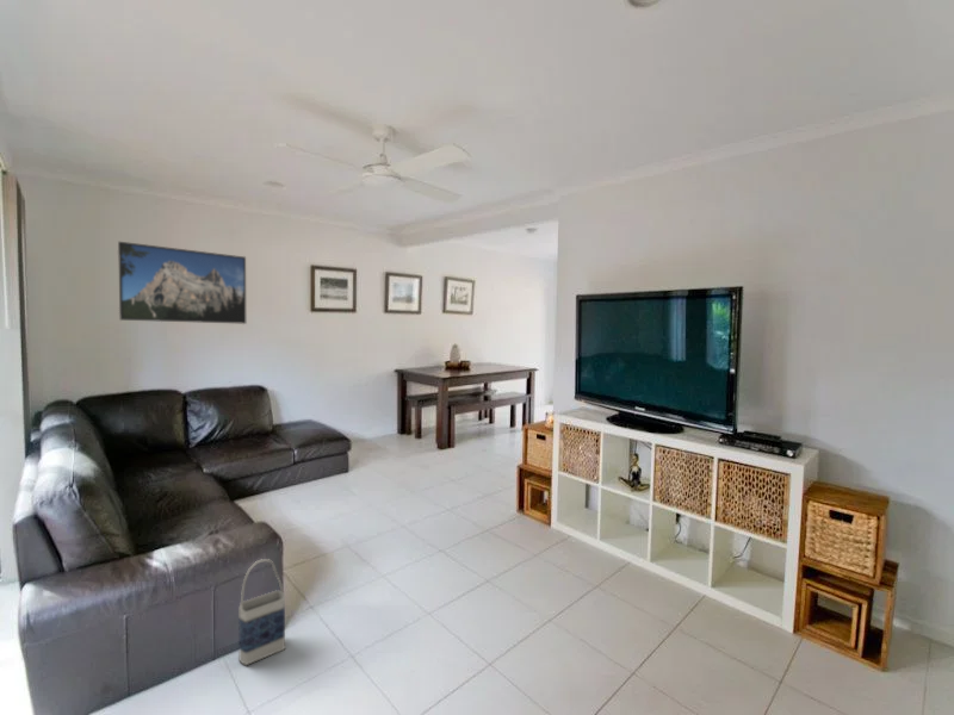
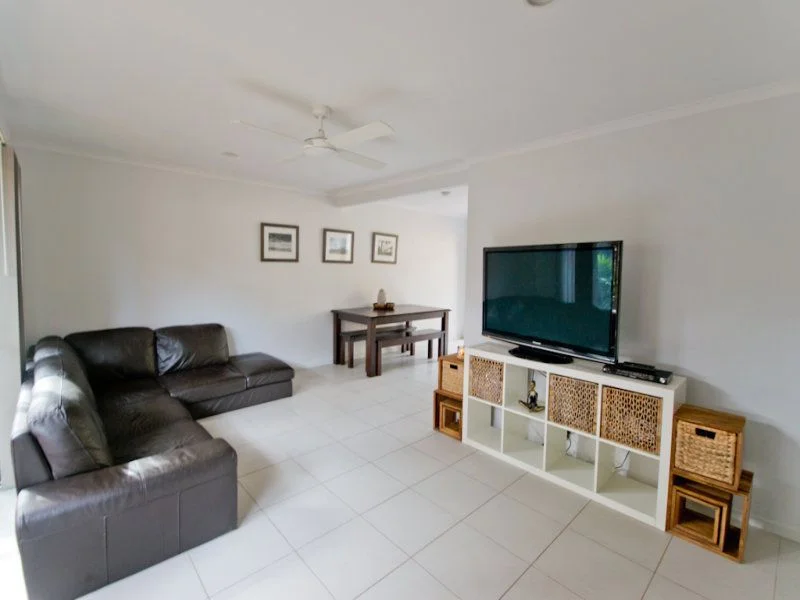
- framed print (187, 286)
- bag (262, 605)
